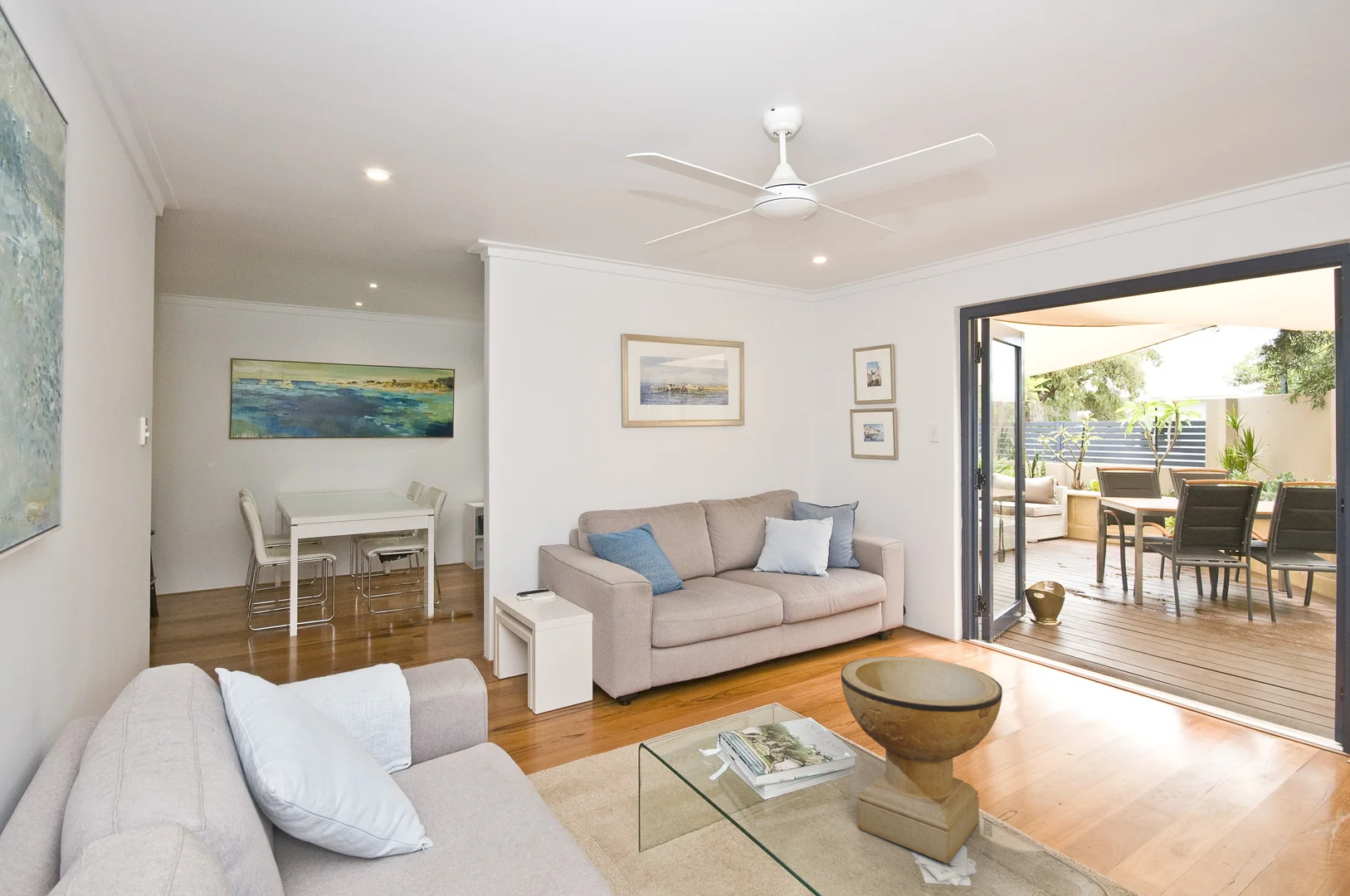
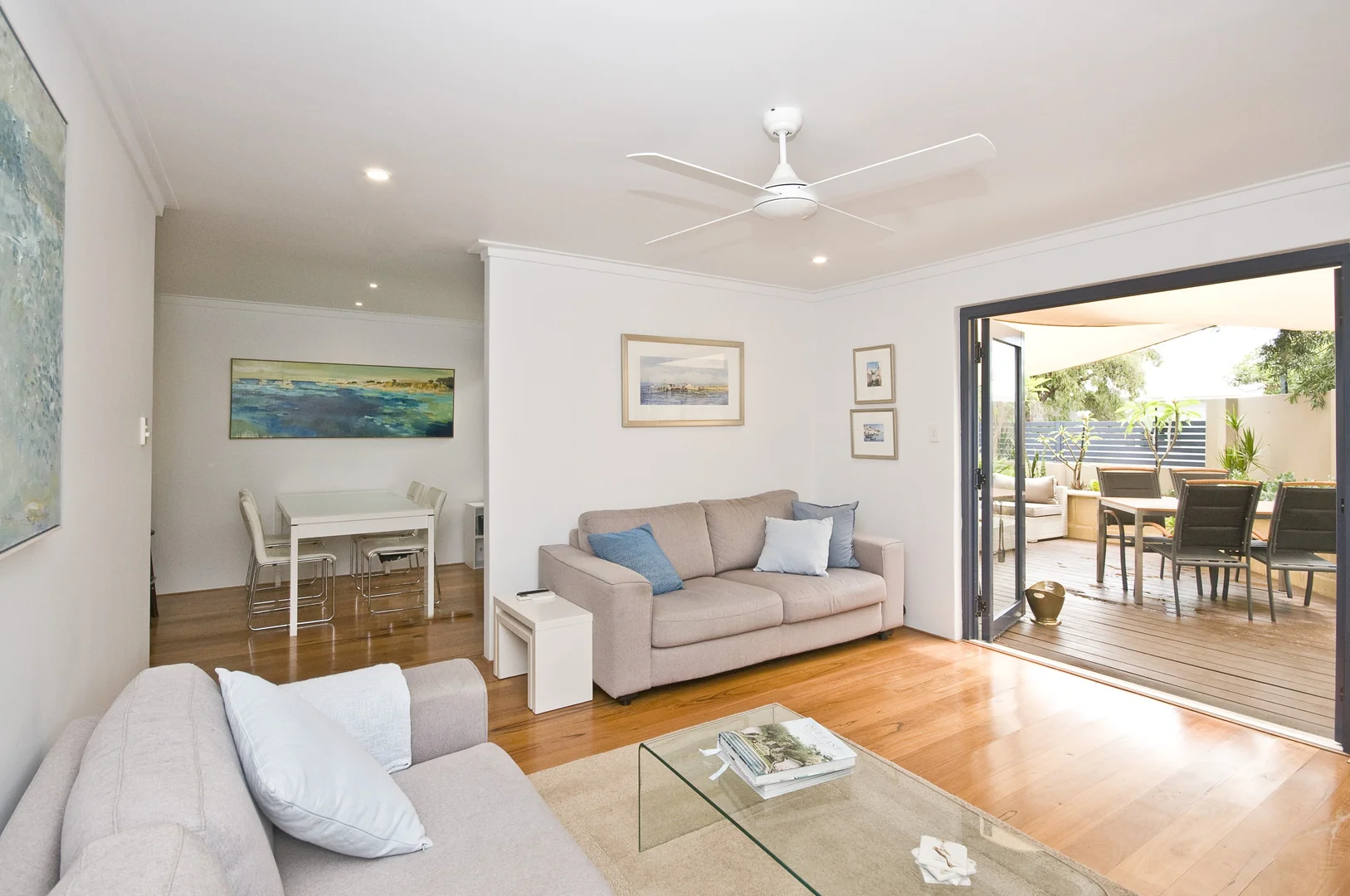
- decorative bowl (919, 751)
